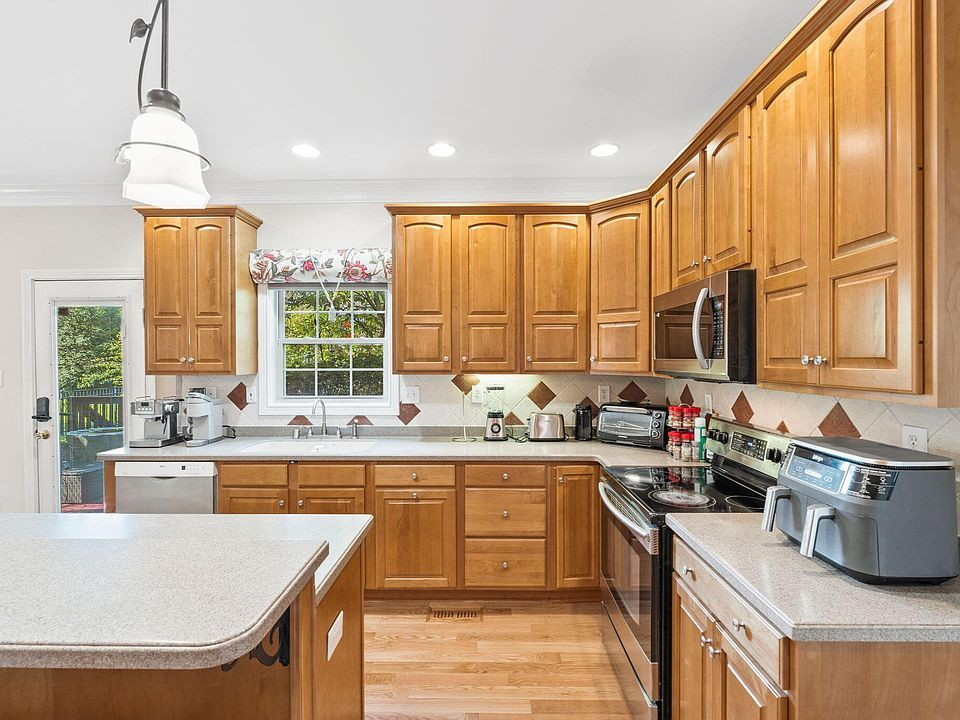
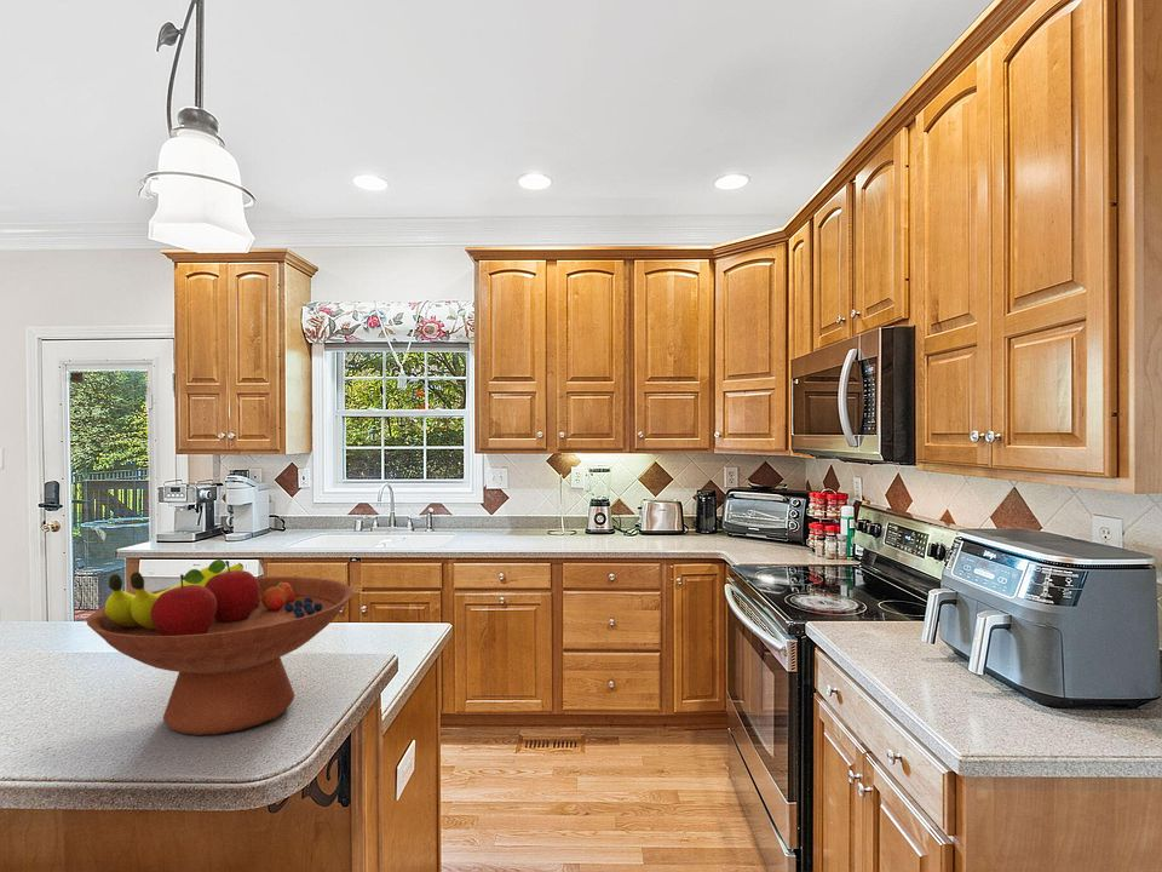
+ fruit bowl (231, 635)
